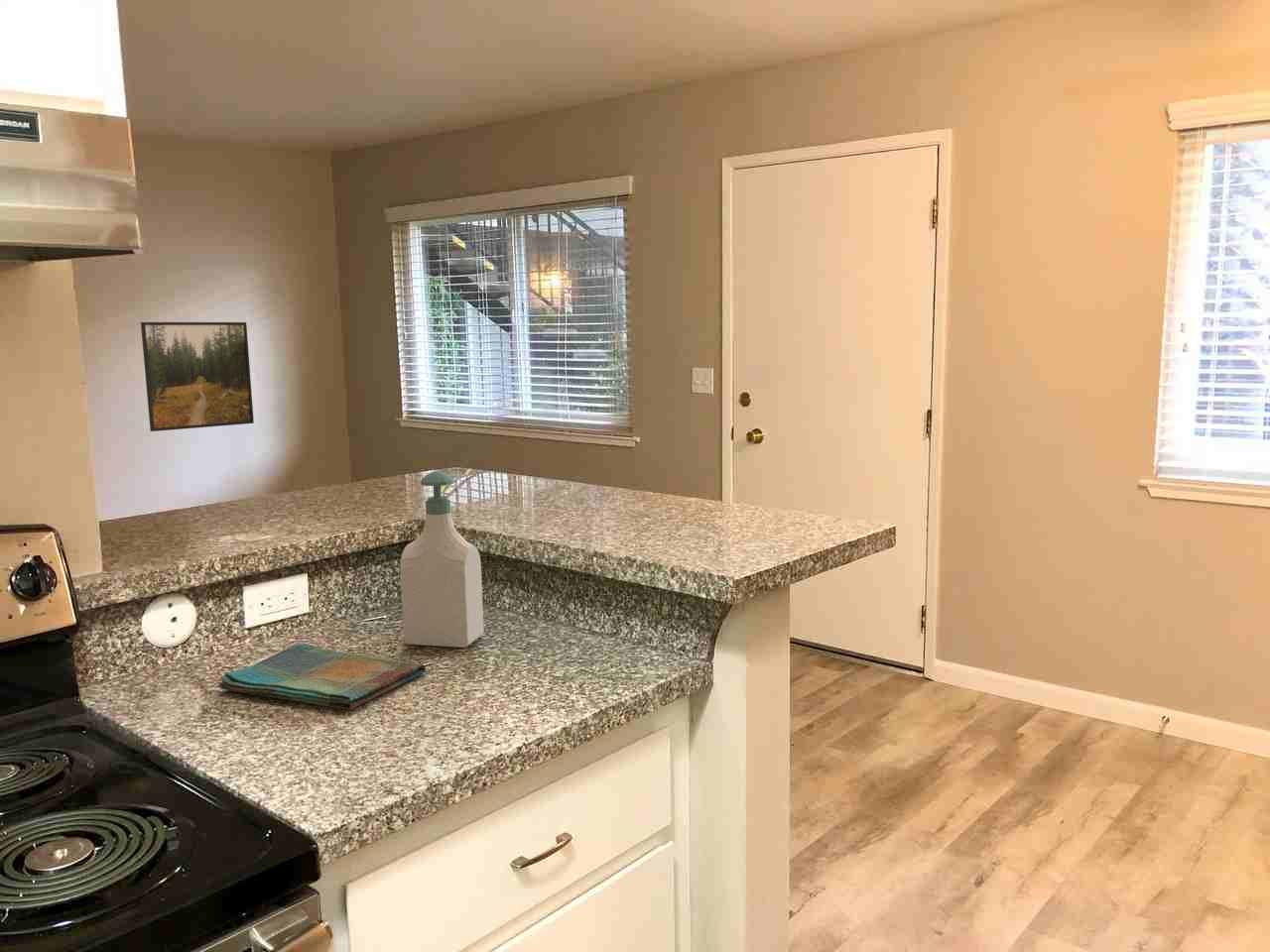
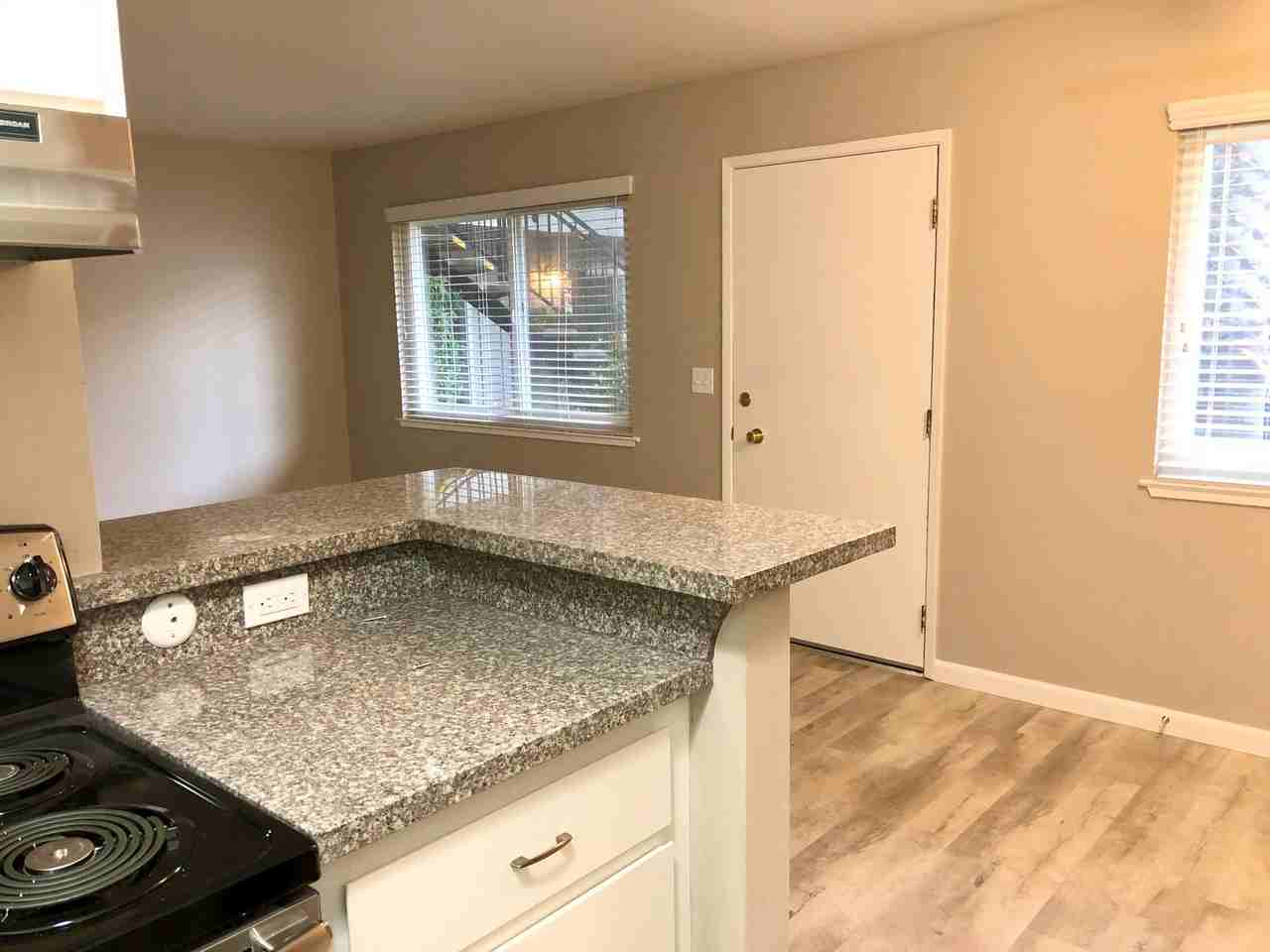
- soap bottle (443, 555)
- dish towel (323, 673)
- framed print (199, 375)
